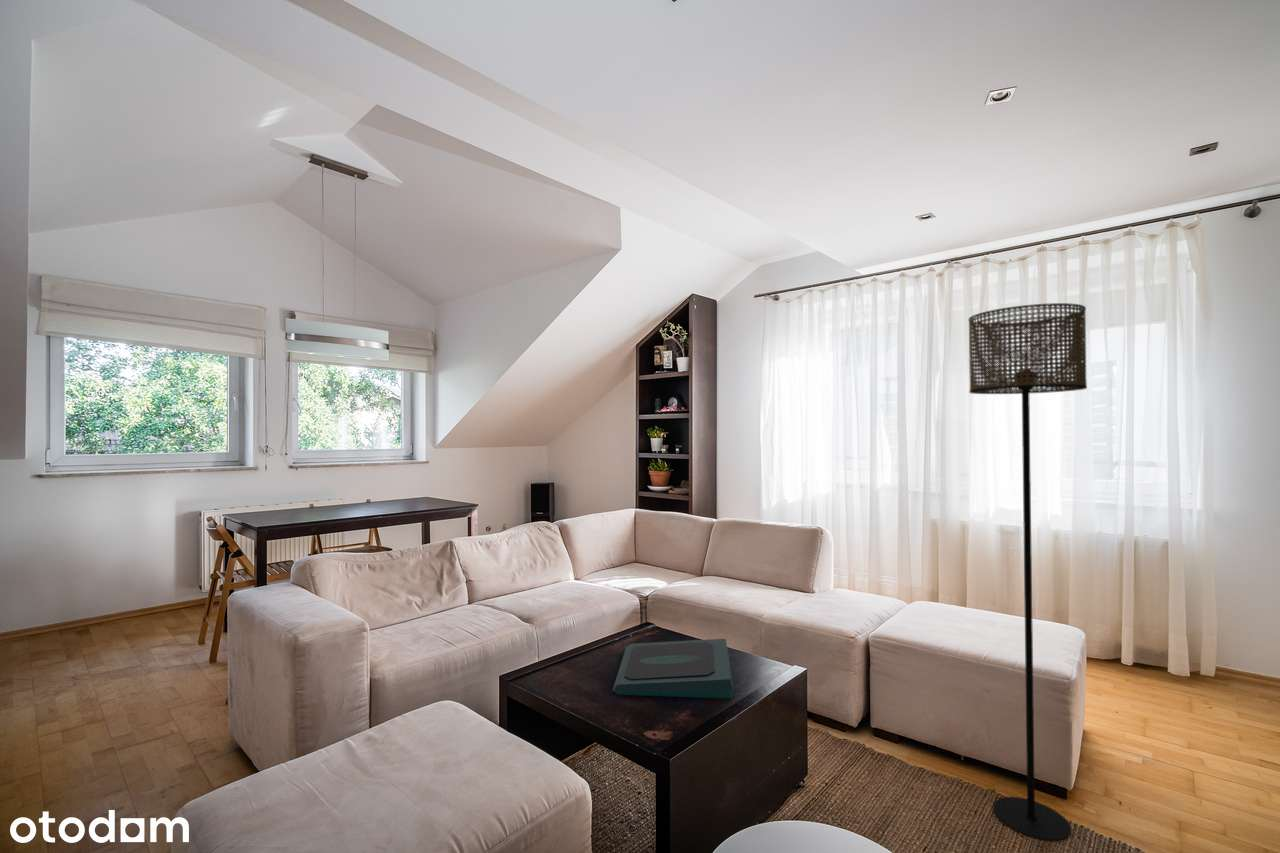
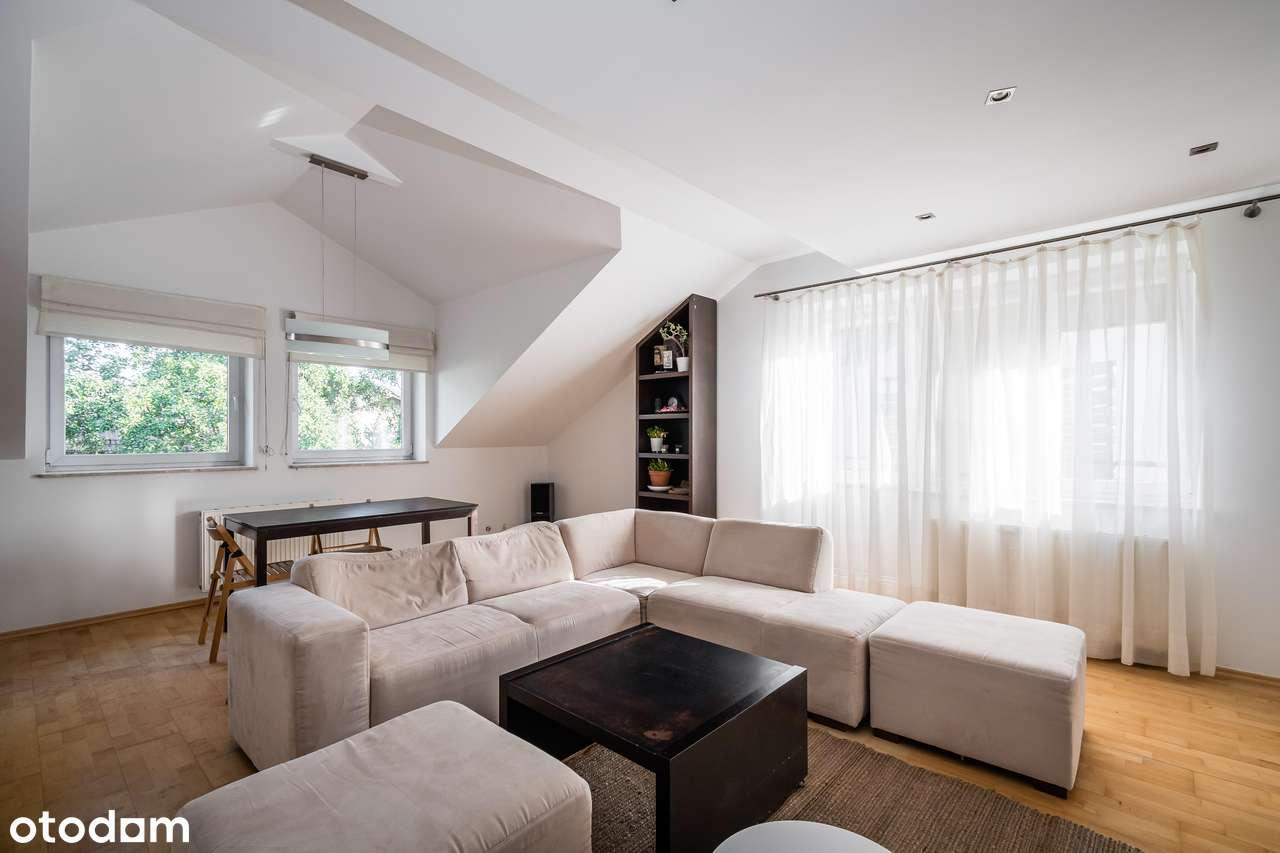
- floor lamp (1027, 565)
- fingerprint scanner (674, 664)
